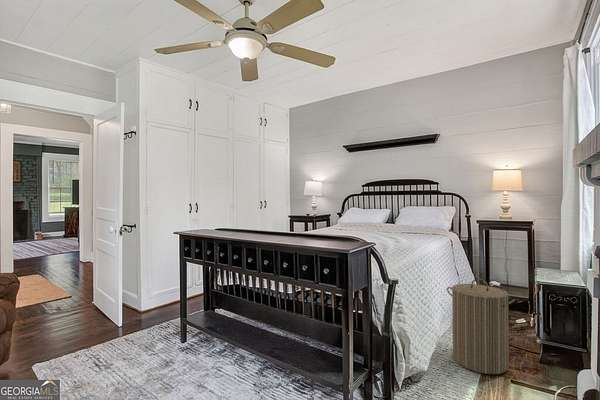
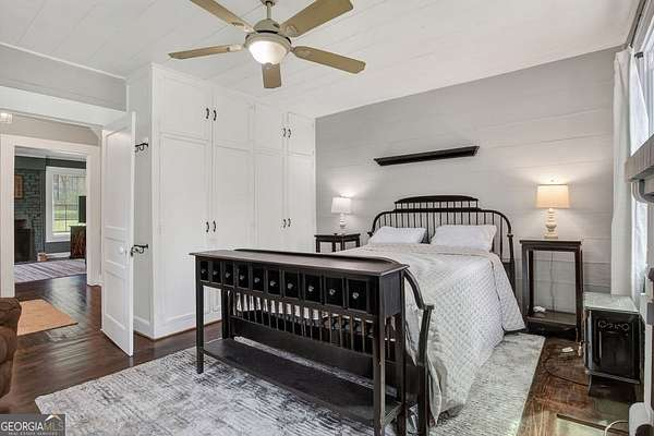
- laundry hamper (479, 320)
